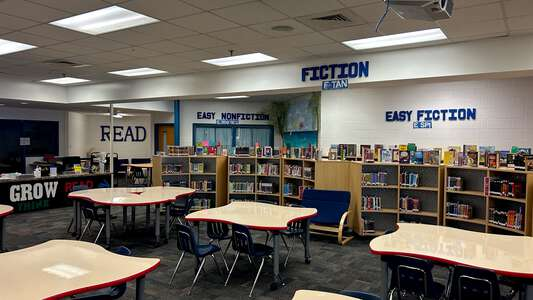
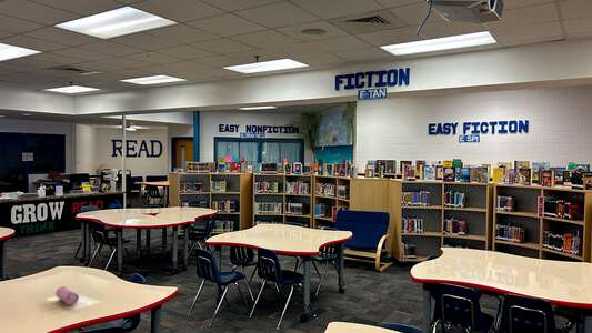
+ pencil case (67, 295)
